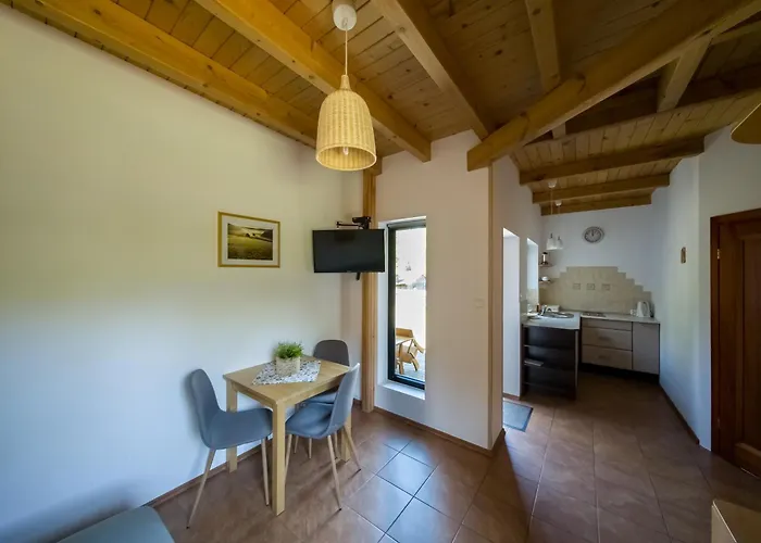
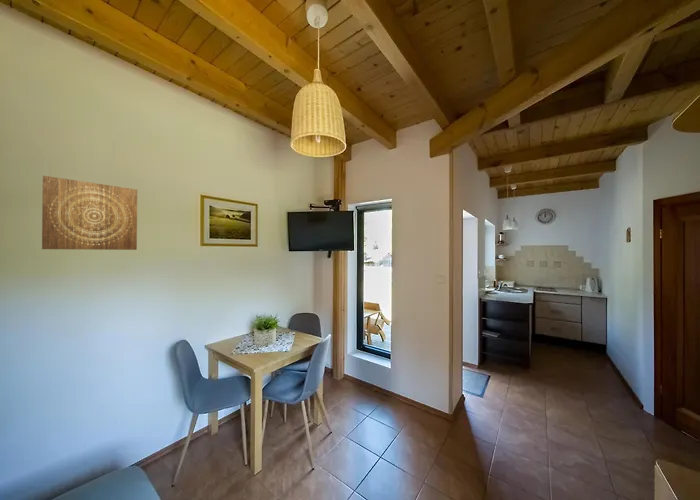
+ wall art (94, 216)
